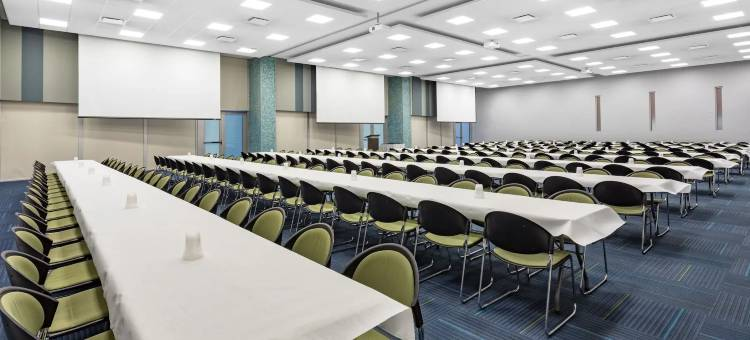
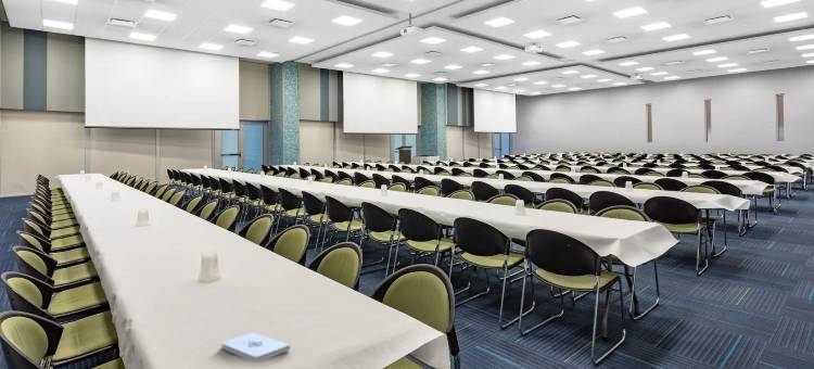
+ notepad (254, 346)
